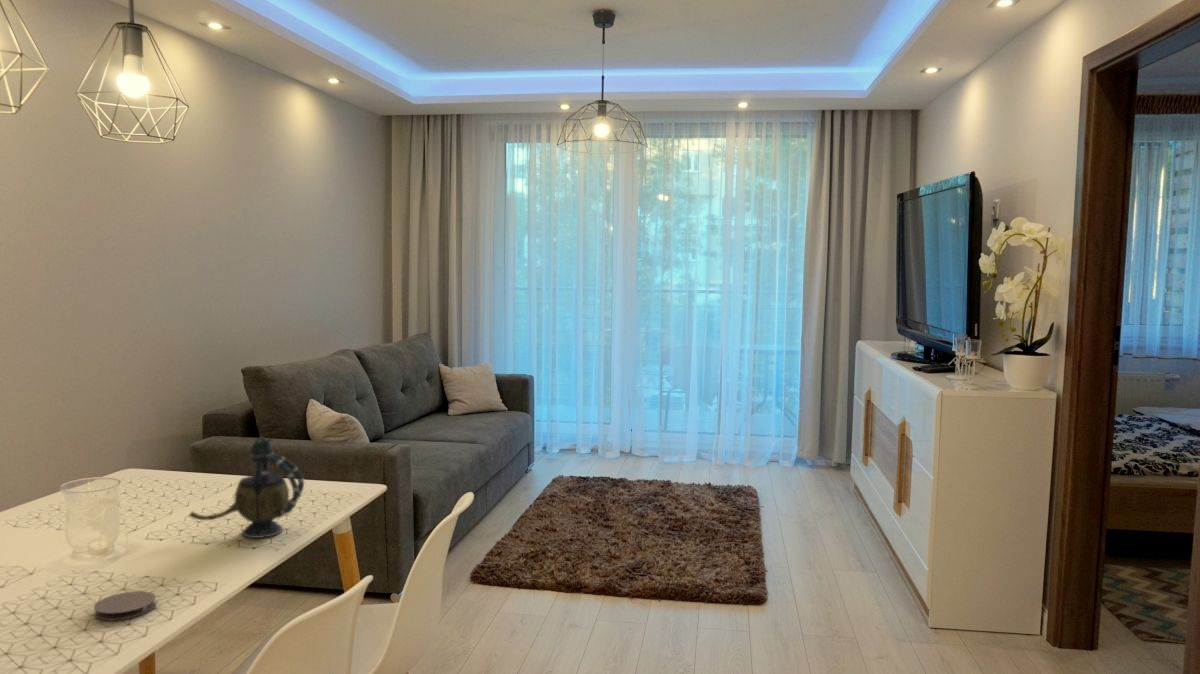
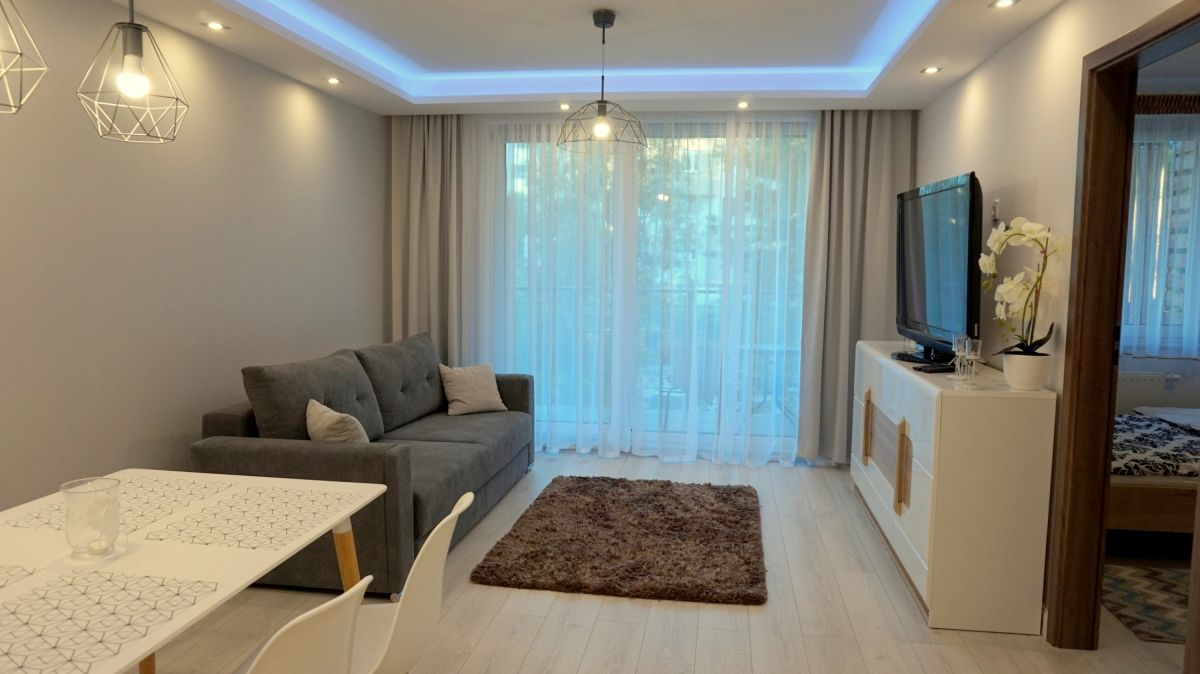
- teapot (245, 484)
- coaster (125, 605)
